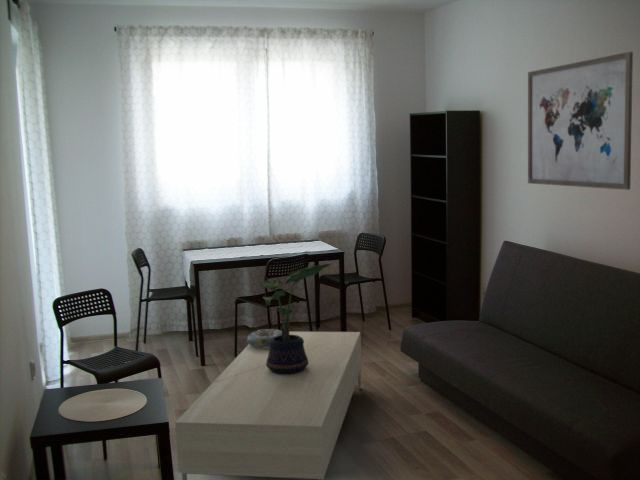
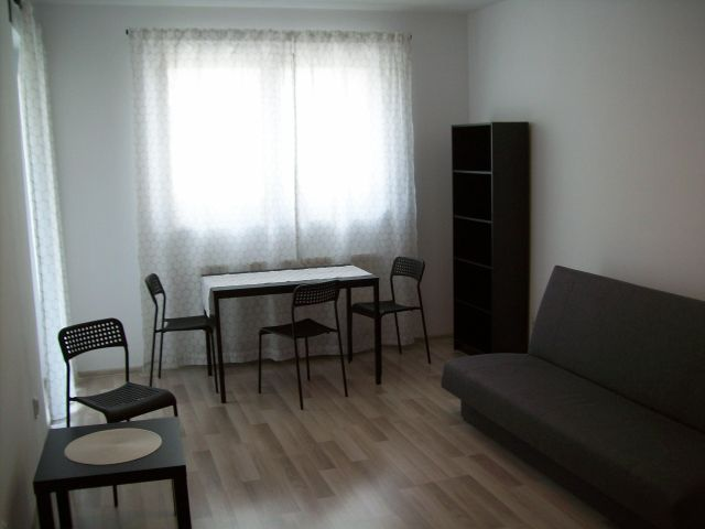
- wall art (574, 125)
- potted plant (283, 319)
- coffee table (282, 402)
- decorative bowl (266, 338)
